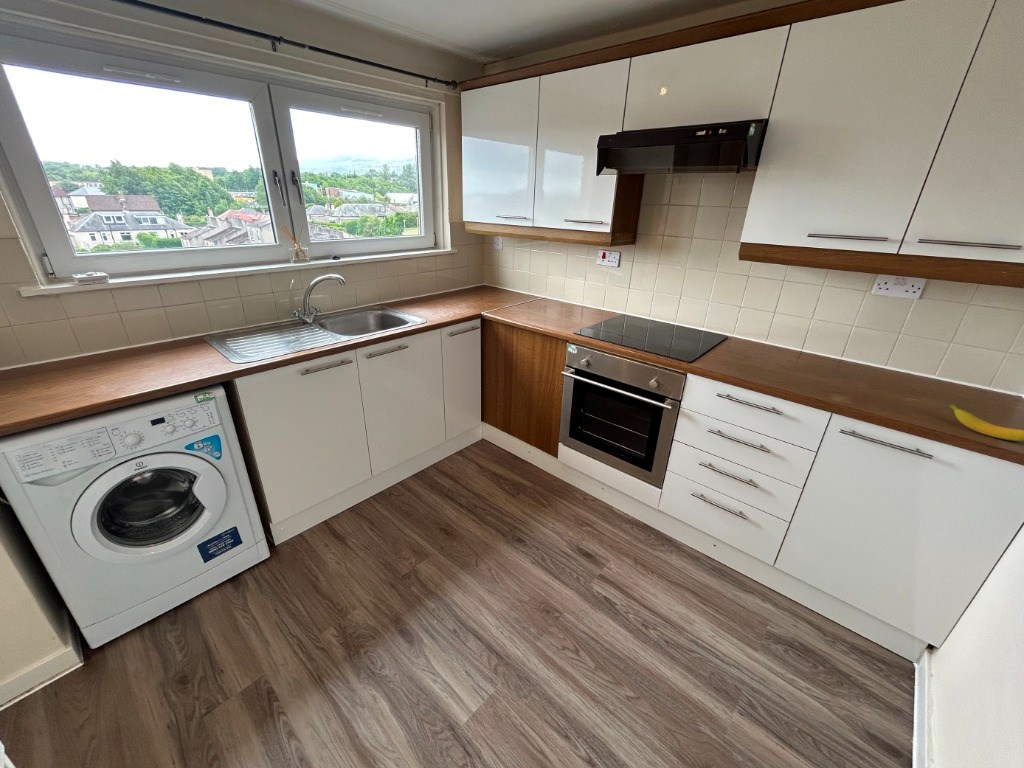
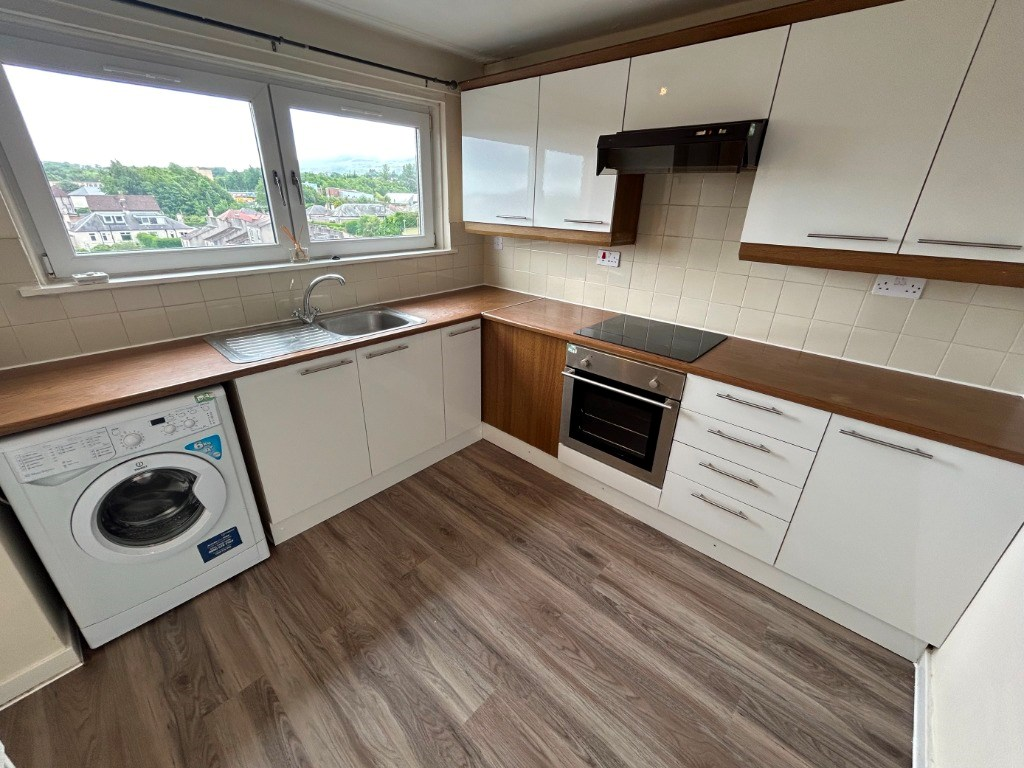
- banana (989, 423)
